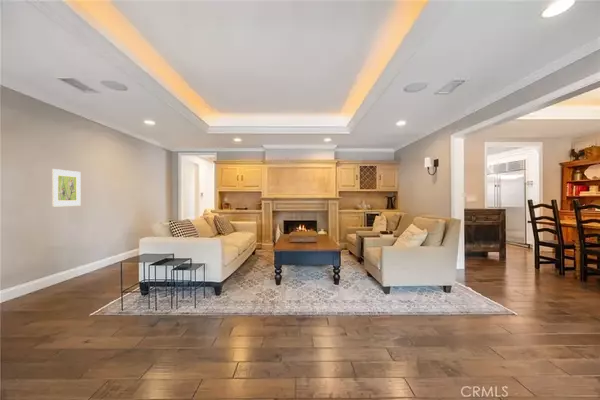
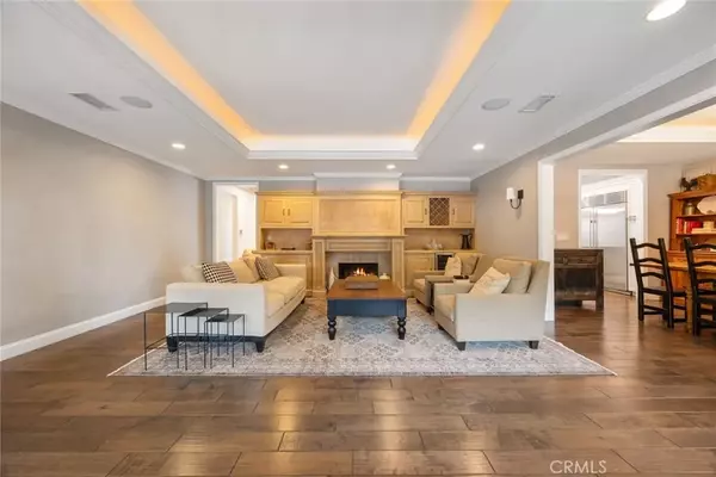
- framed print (67, 188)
